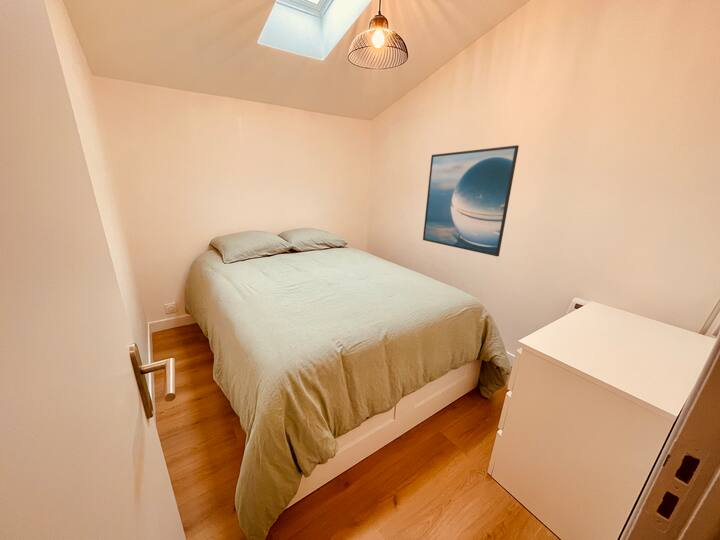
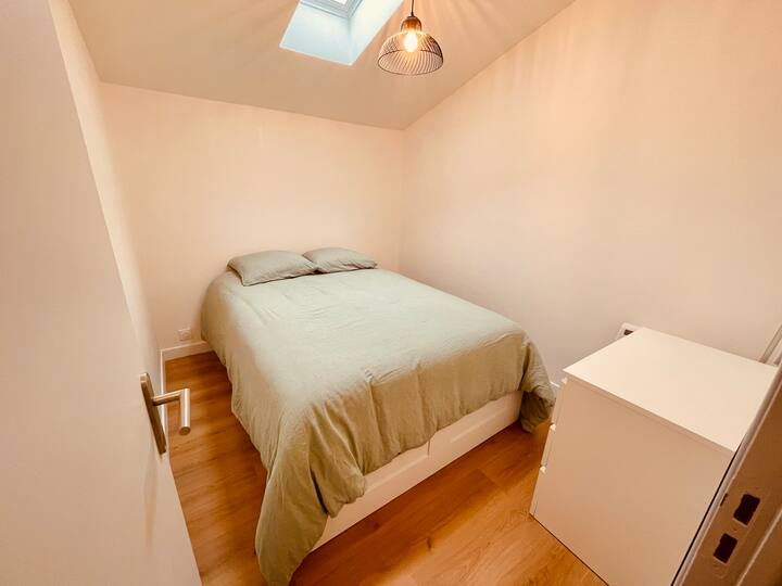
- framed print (462, 201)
